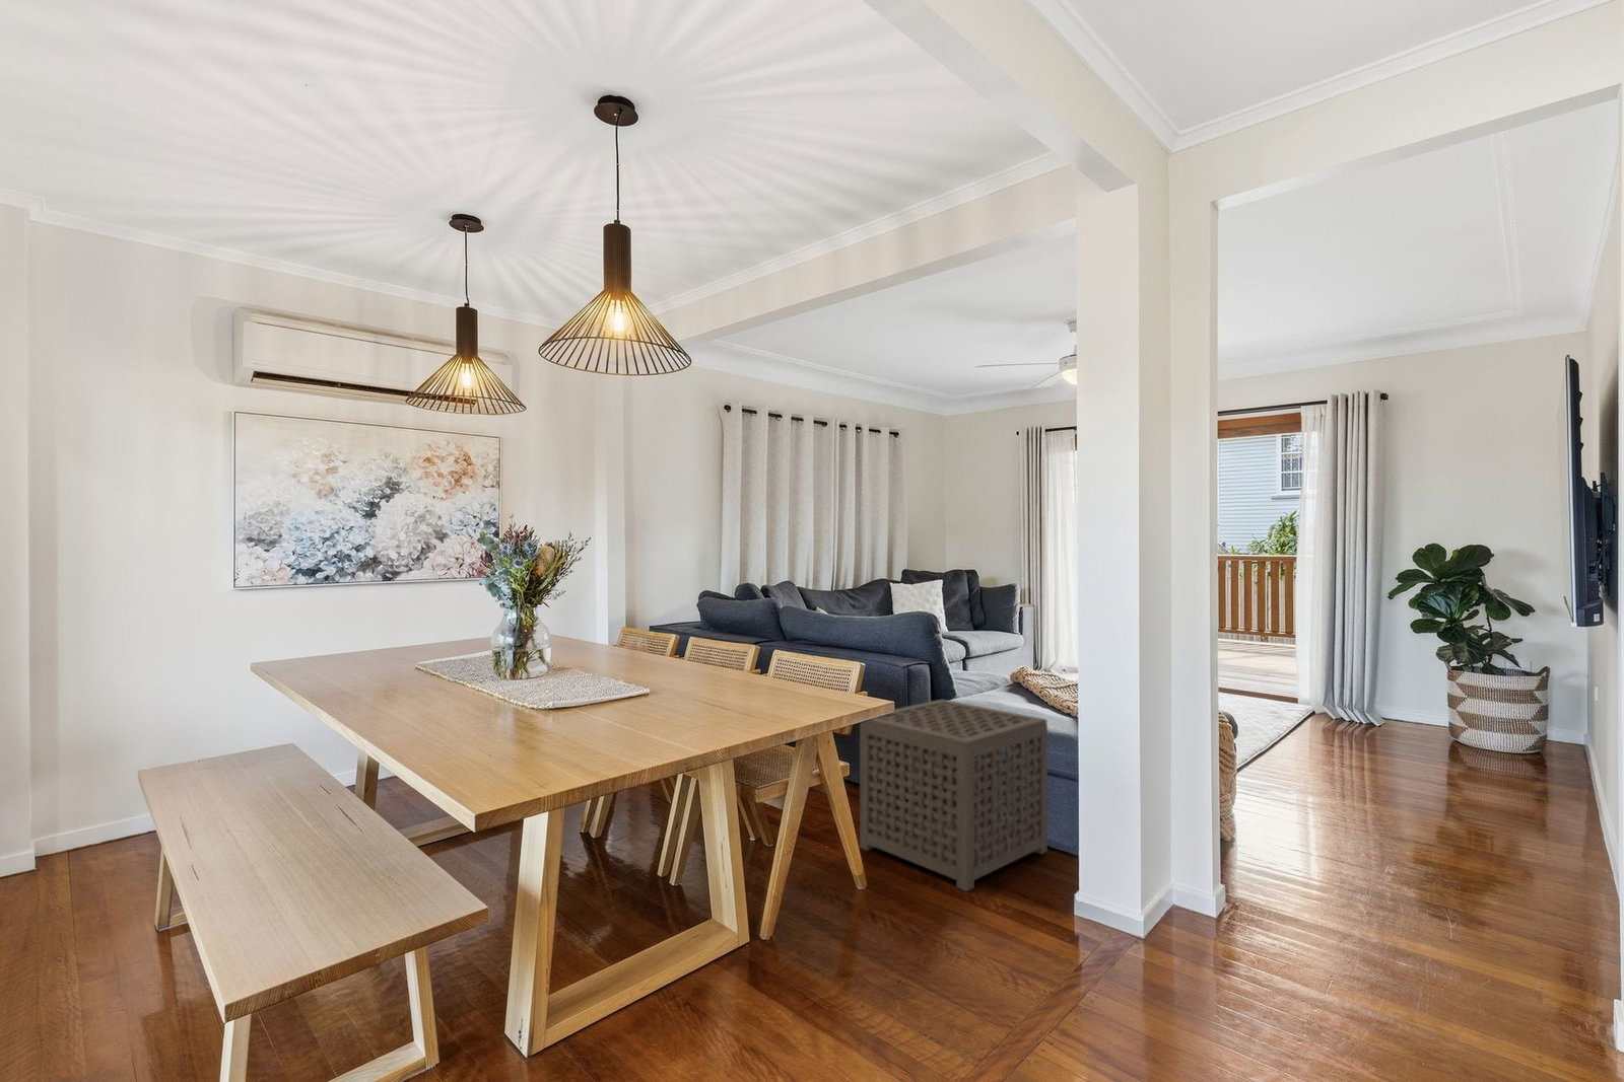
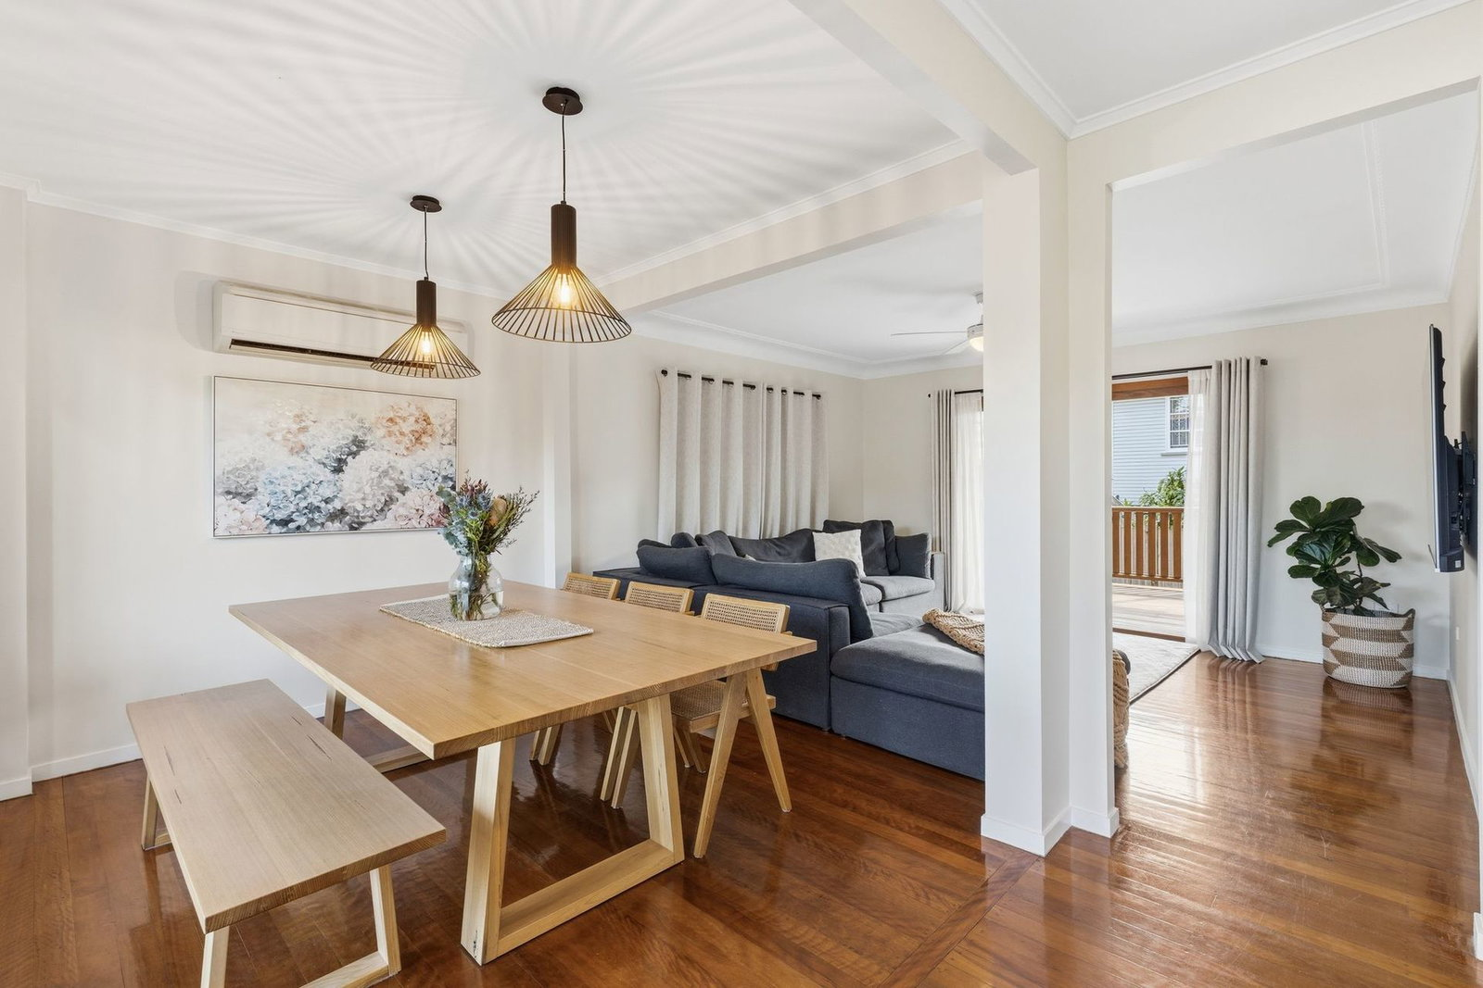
- side table (952, 783)
